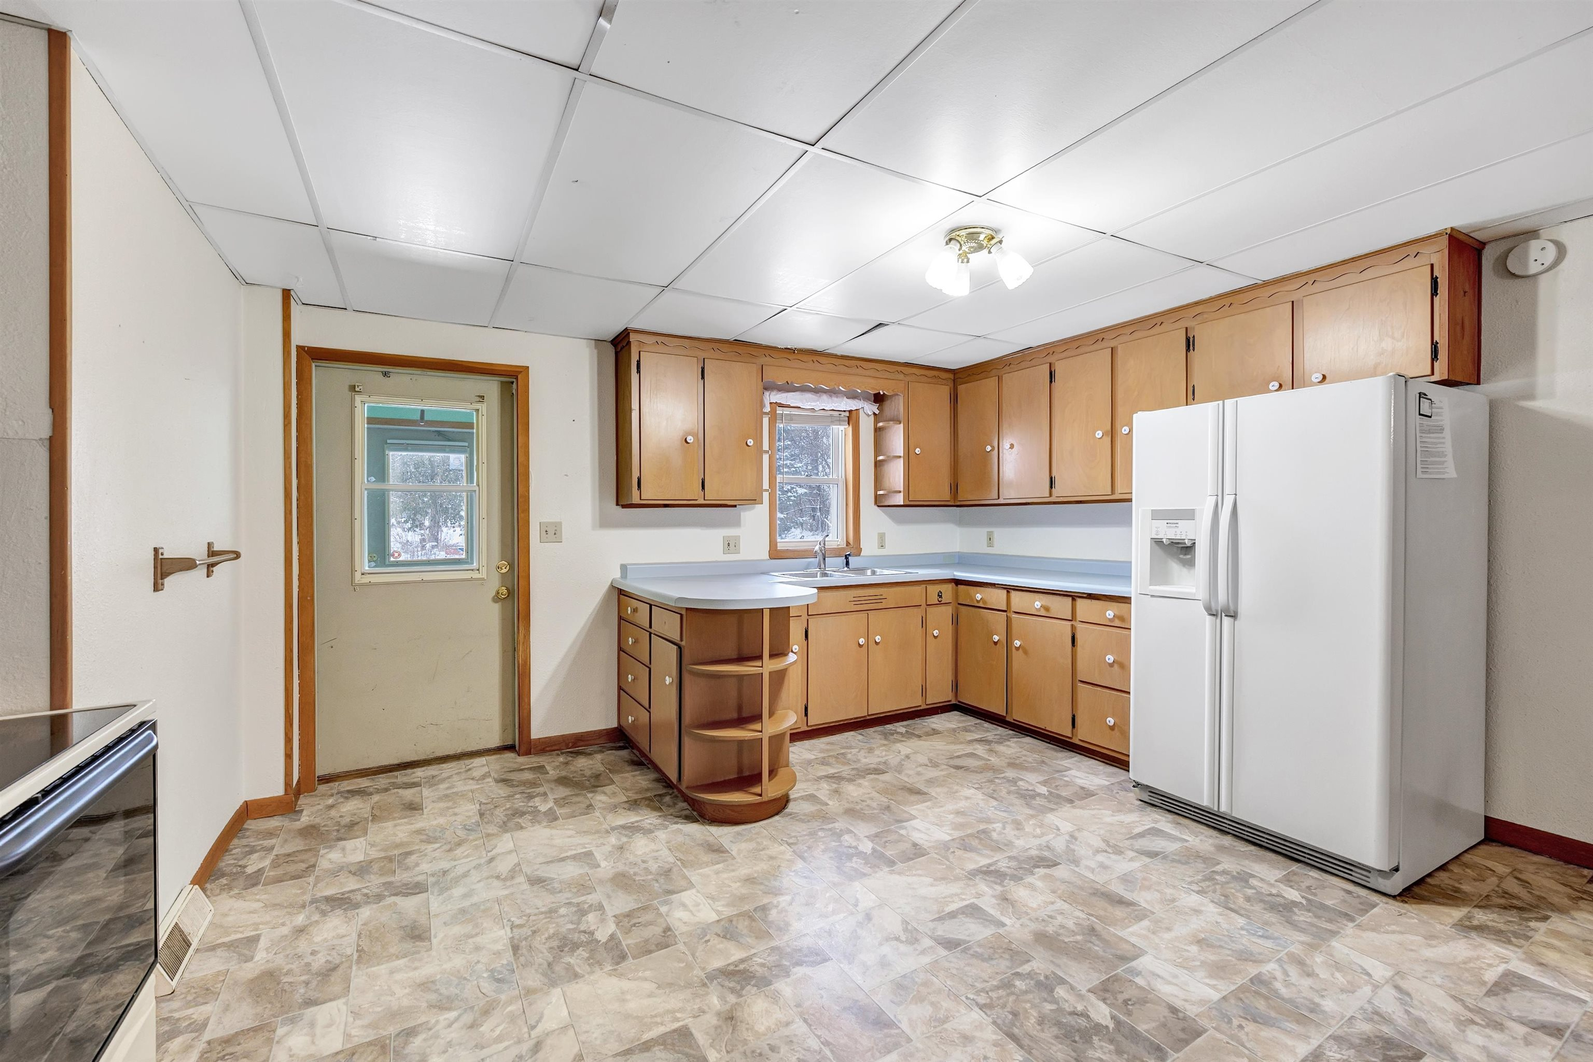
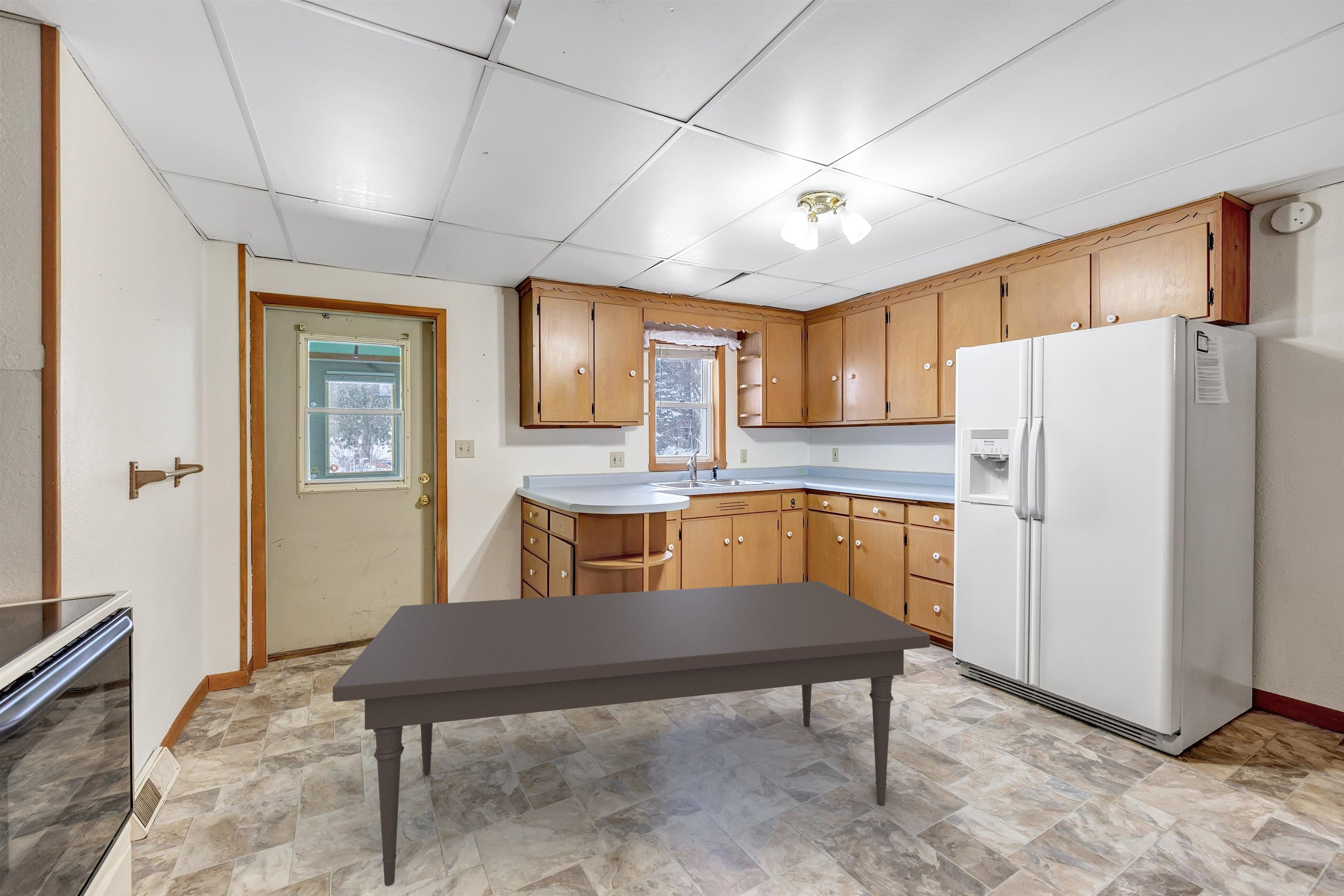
+ dining table (644, 701)
